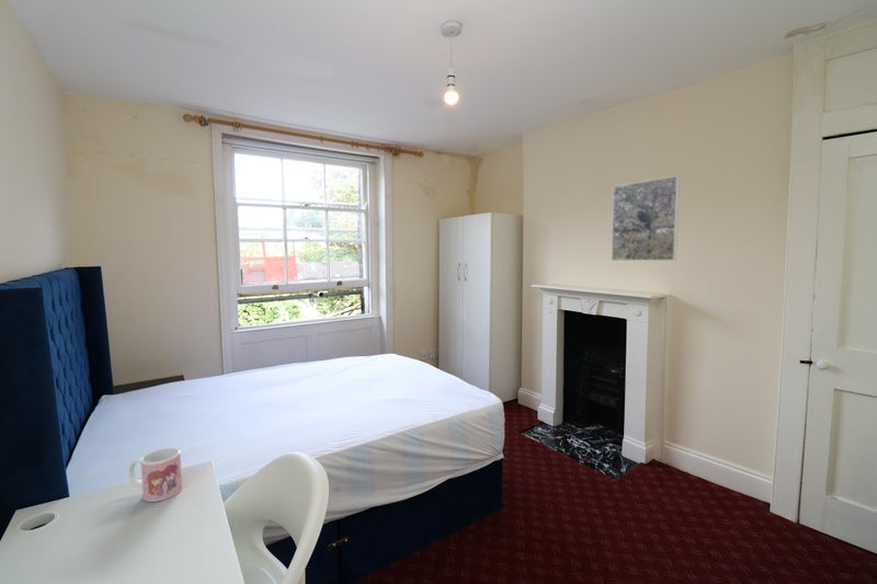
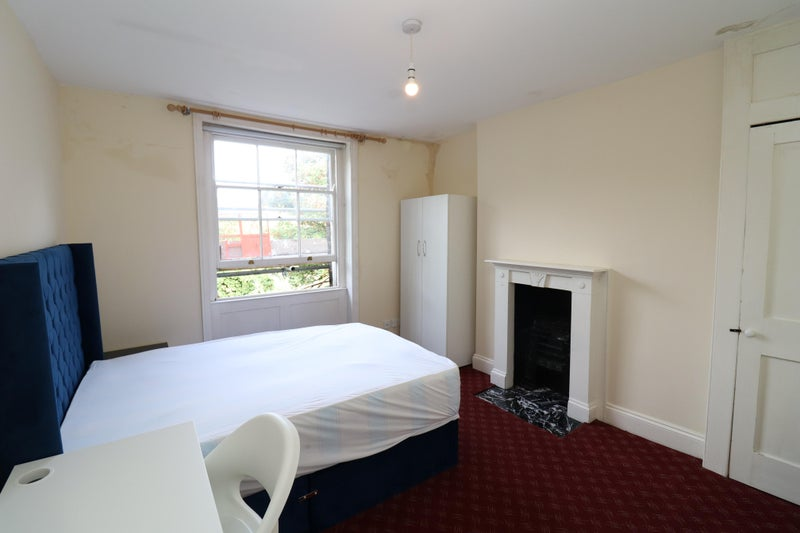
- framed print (642, 221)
- mug (156, 473)
